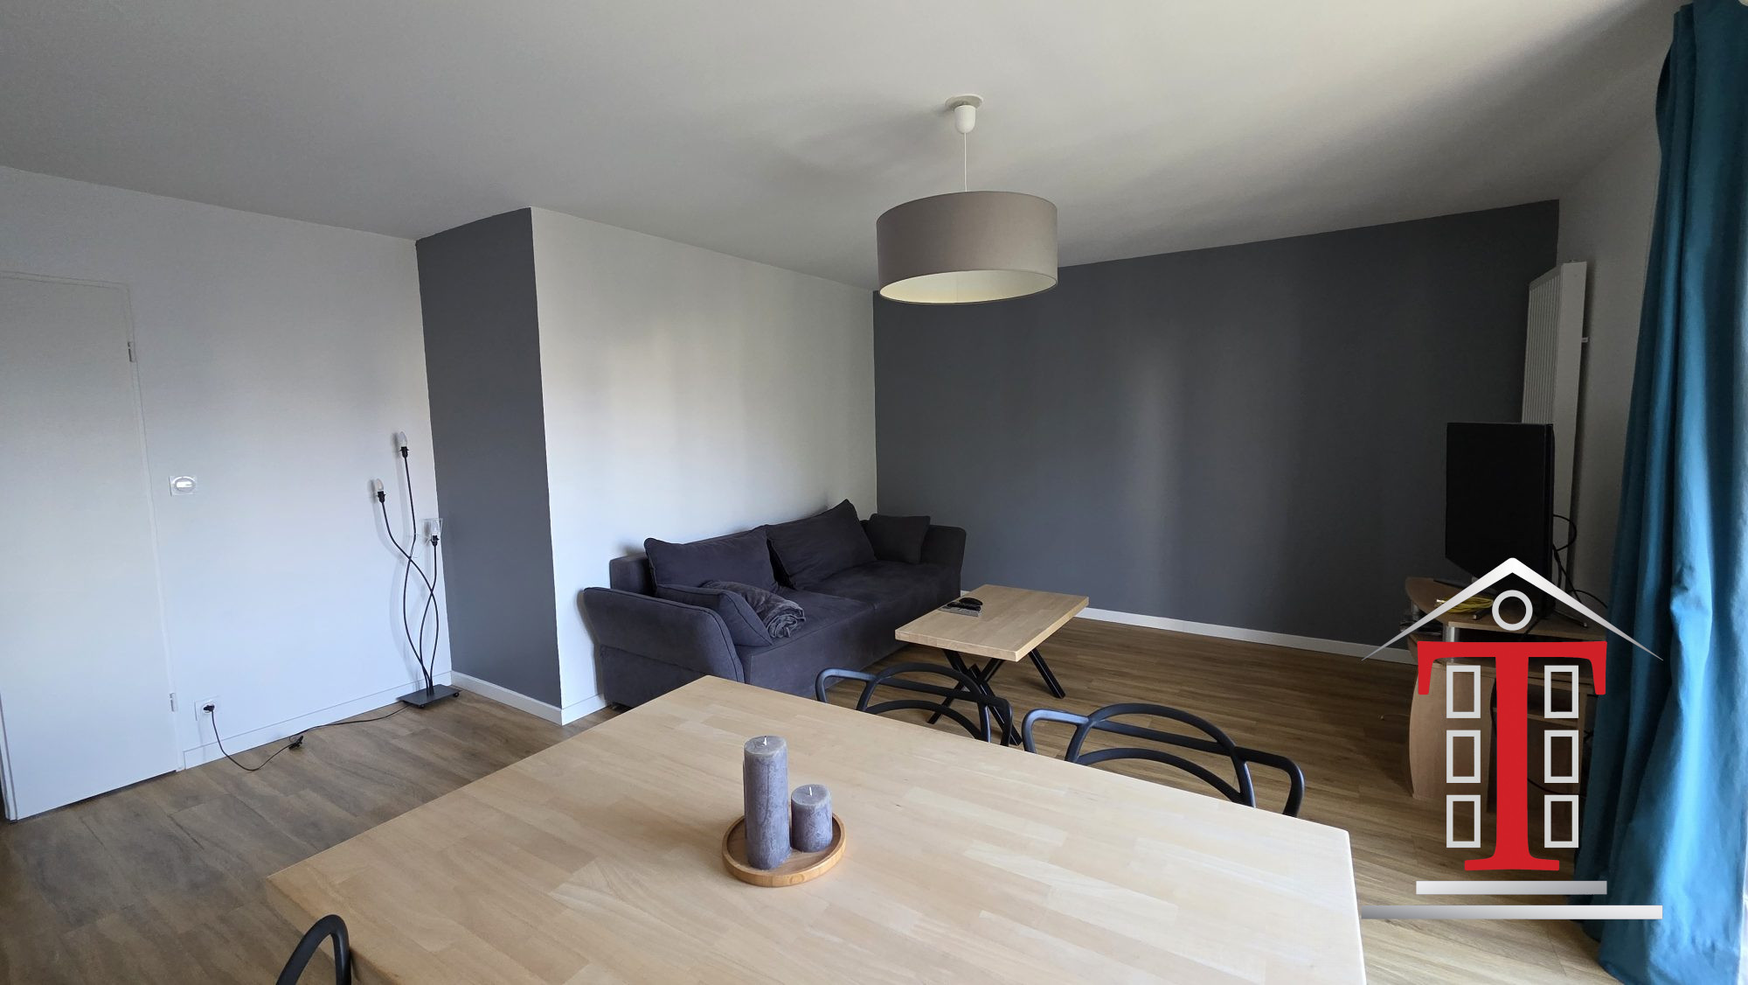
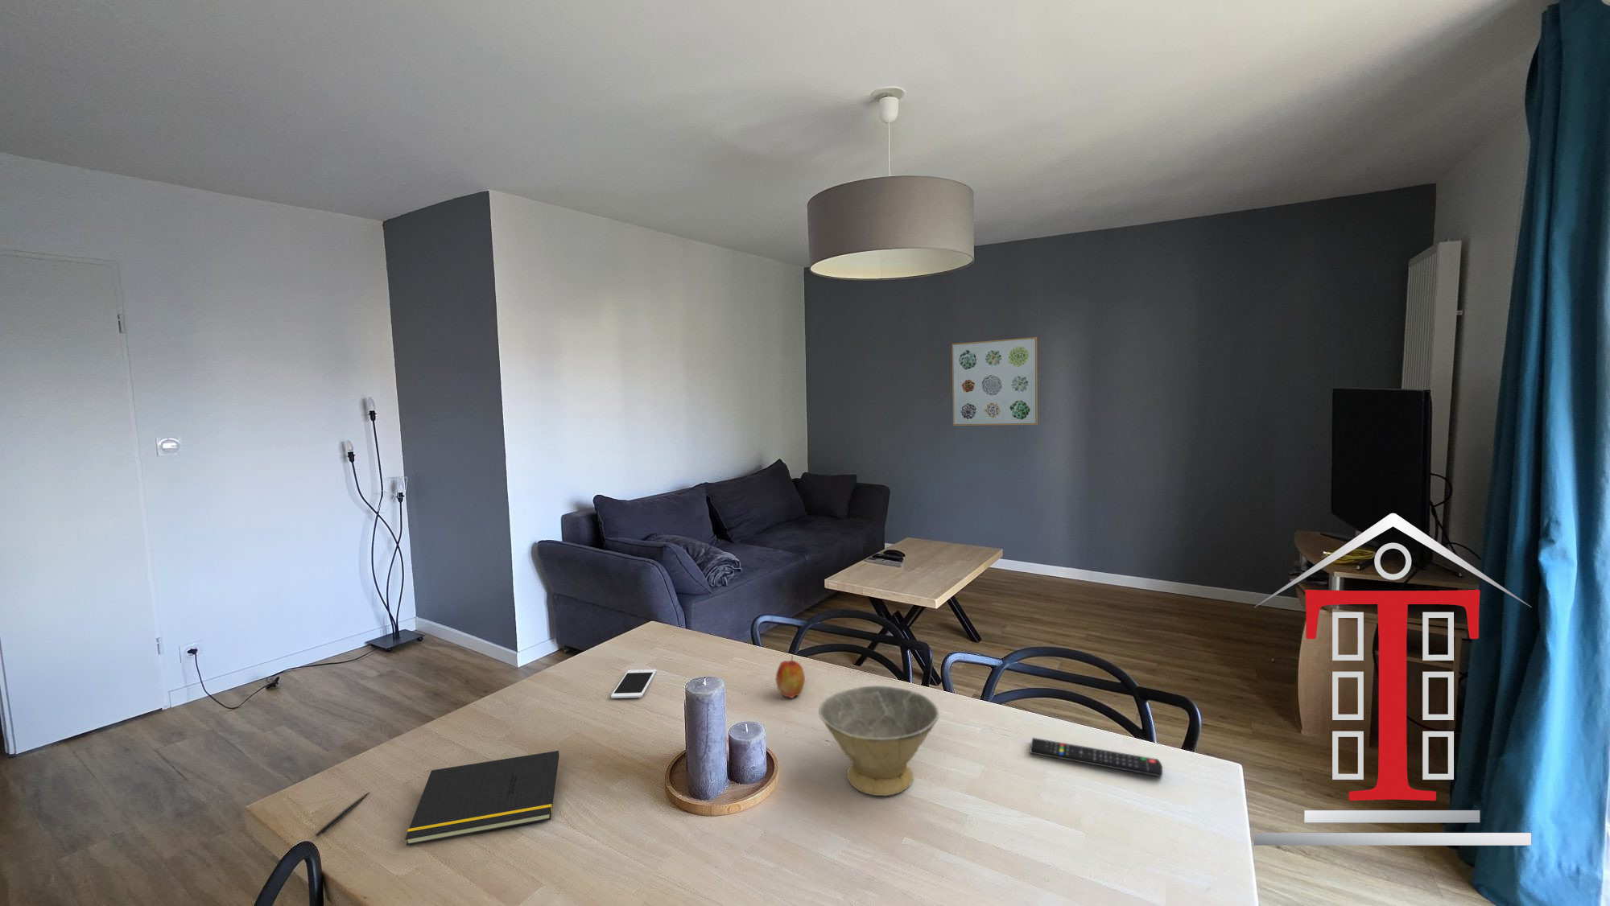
+ wall art (993, 383)
+ bowl (879, 741)
+ remote control (1094, 758)
+ pen (345, 812)
+ cell phone (635, 683)
+ notepad (489, 793)
+ apple (790, 675)
